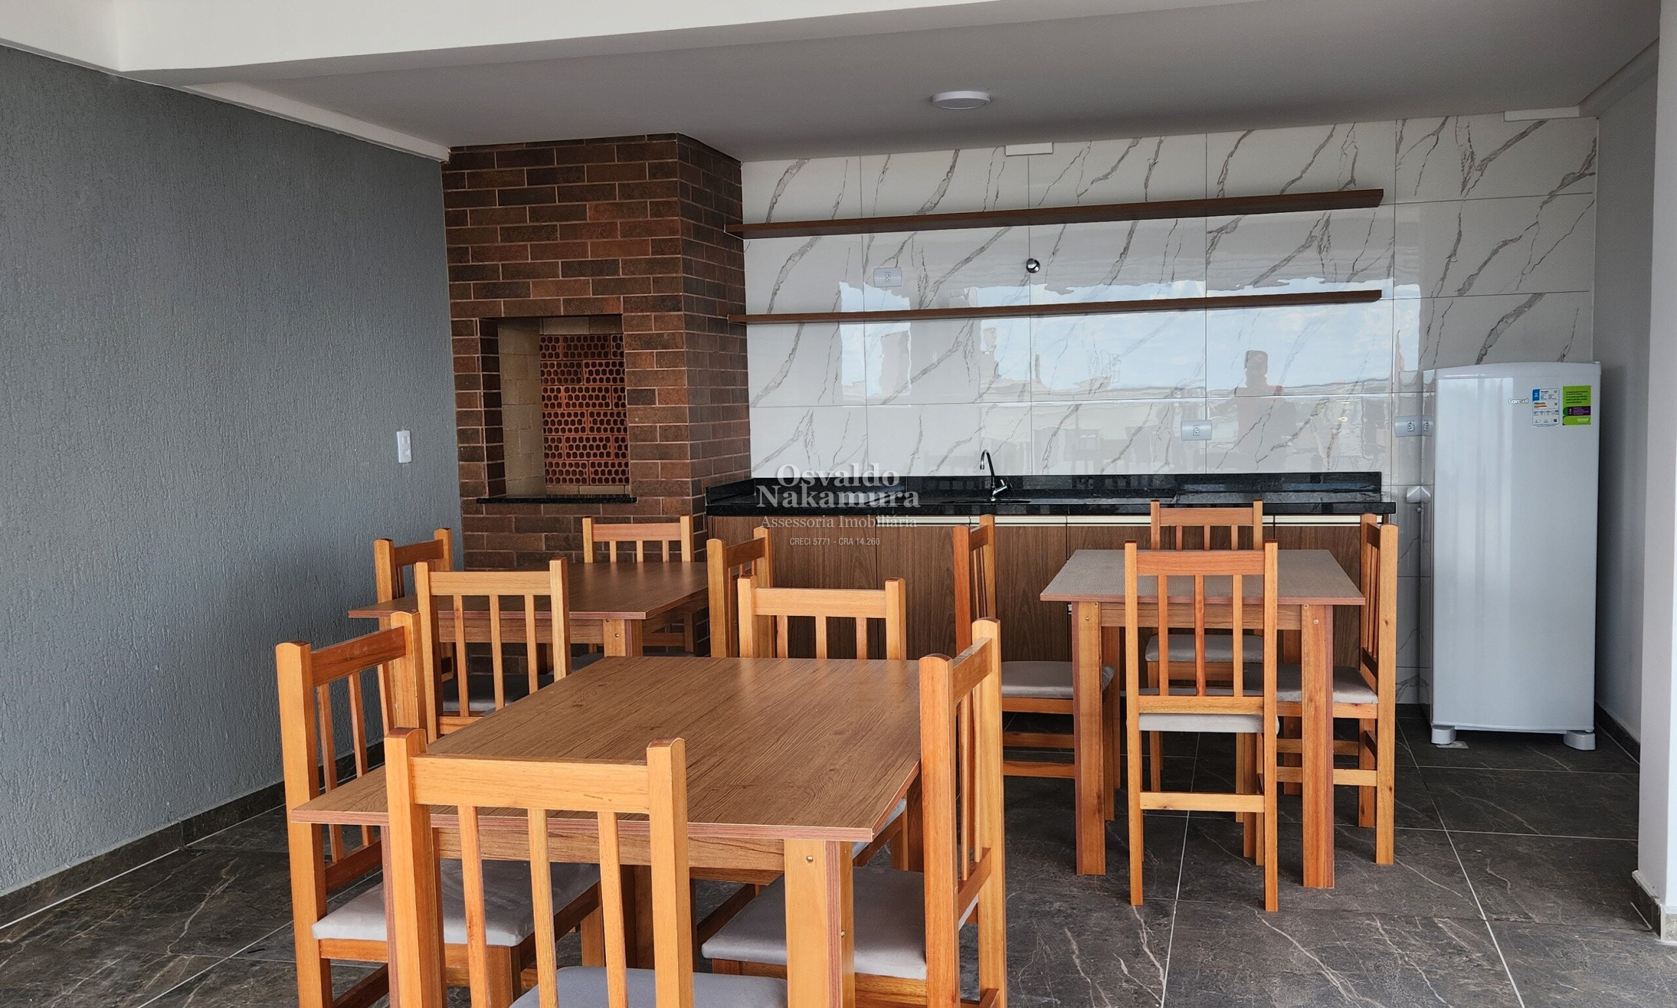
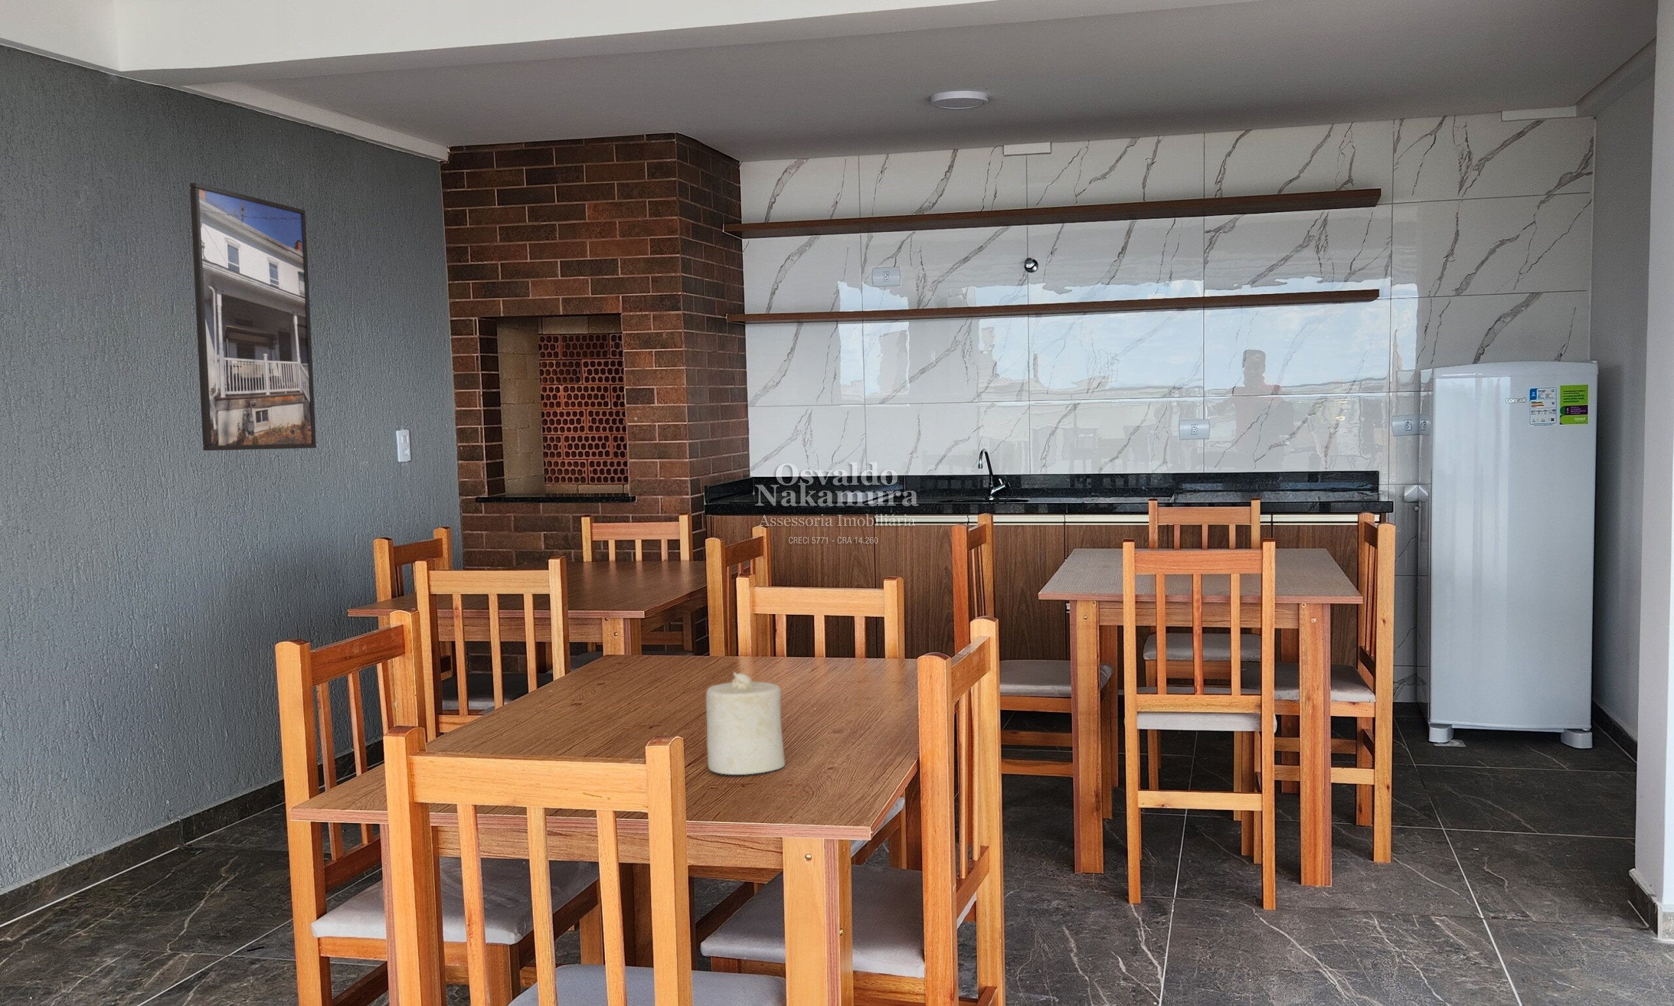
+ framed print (256, 324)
+ candle (745, 719)
